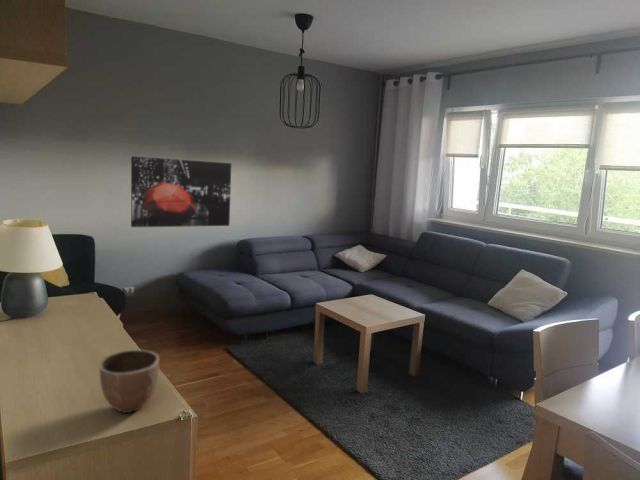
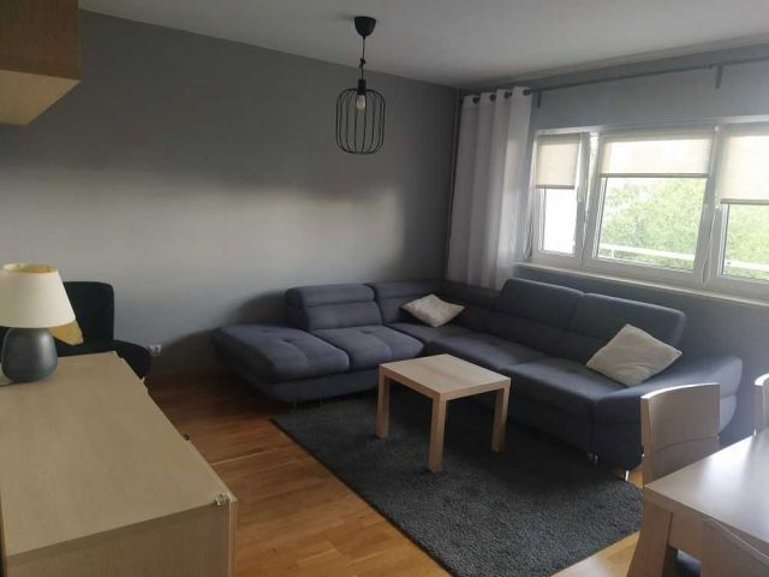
- wall art (183, 193)
- decorative bowl (129, 384)
